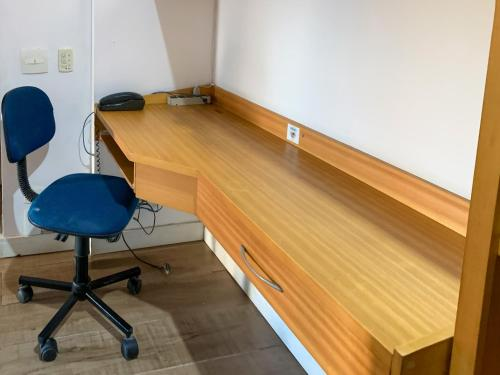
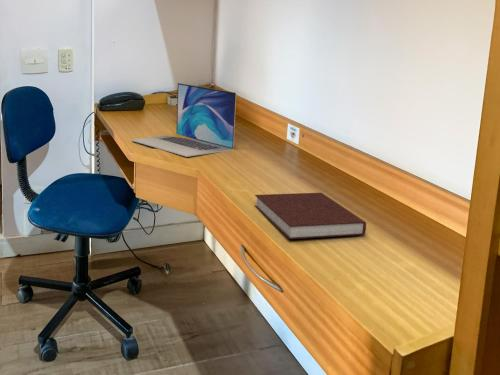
+ notebook (307, 213)
+ laptop (182, 117)
